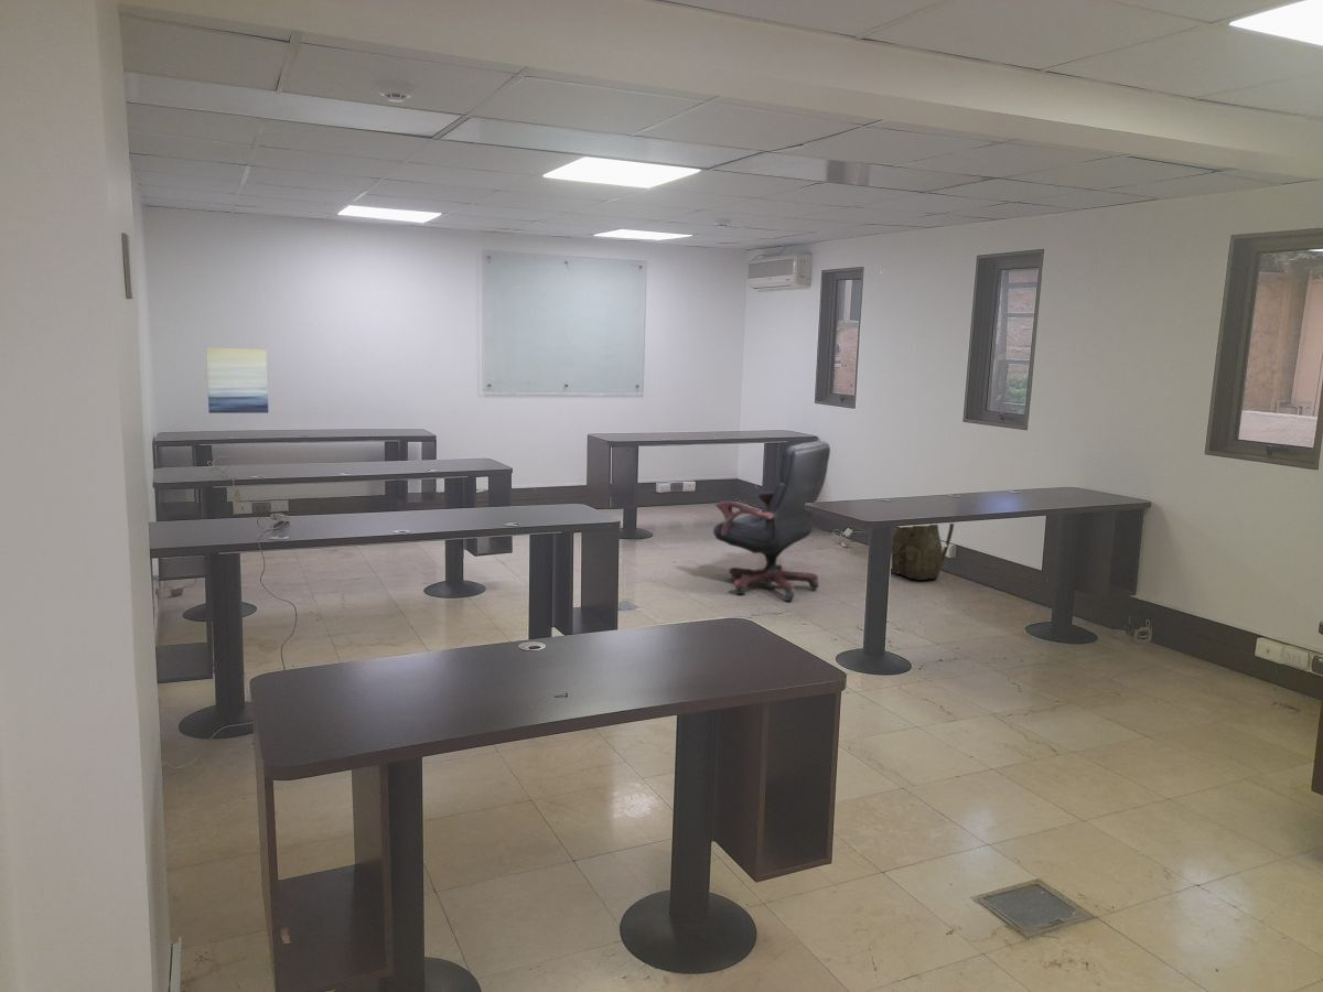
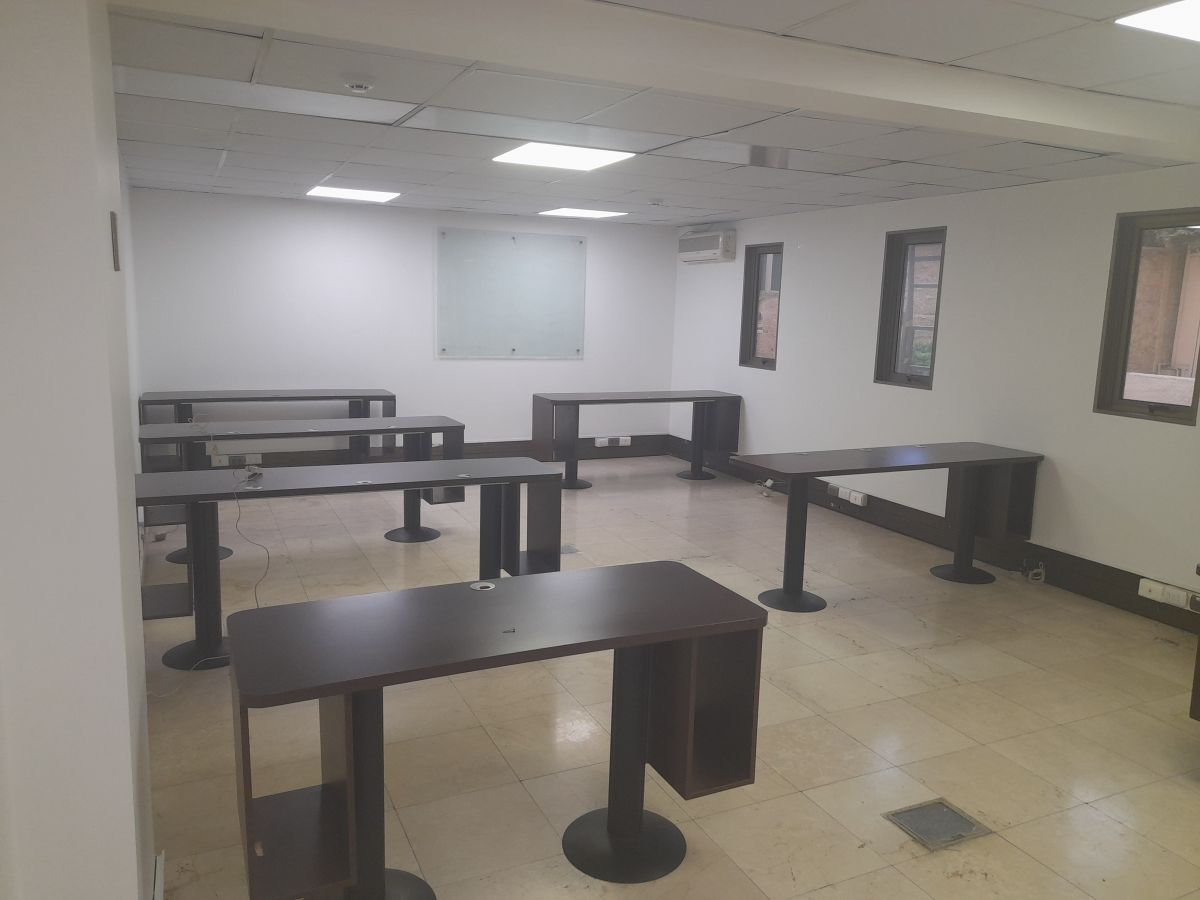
- backpack (922, 542)
- office chair (768, 515)
- wall art (237, 380)
